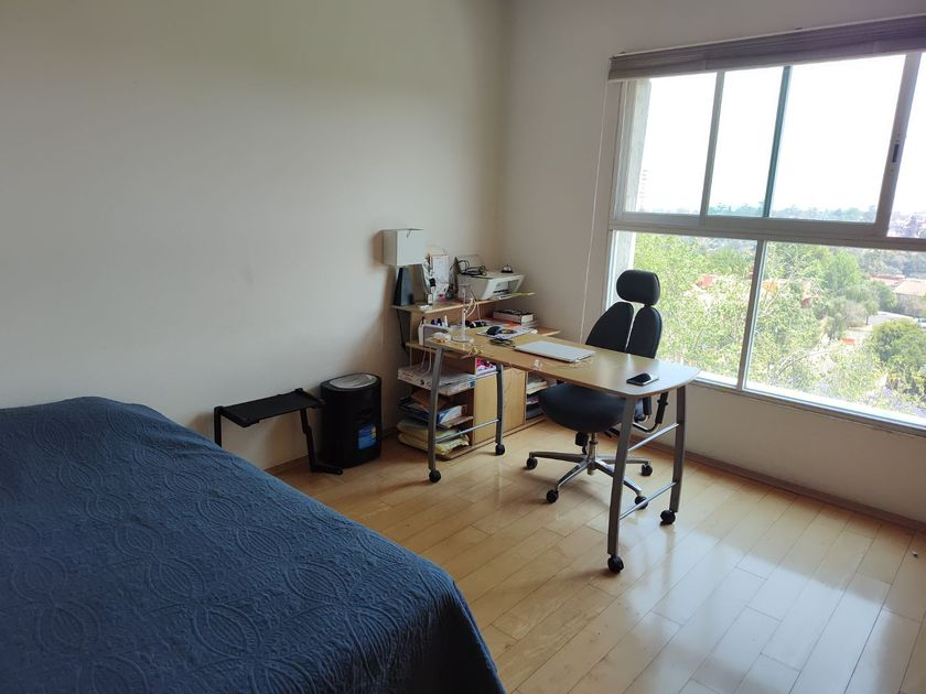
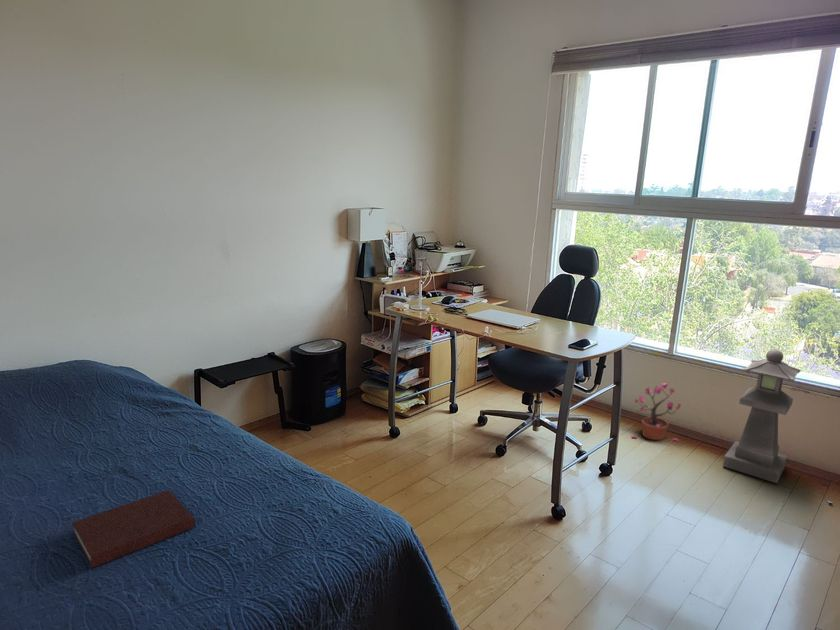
+ lantern (764, 409)
+ potted plant (655, 410)
+ notebook (134, 525)
